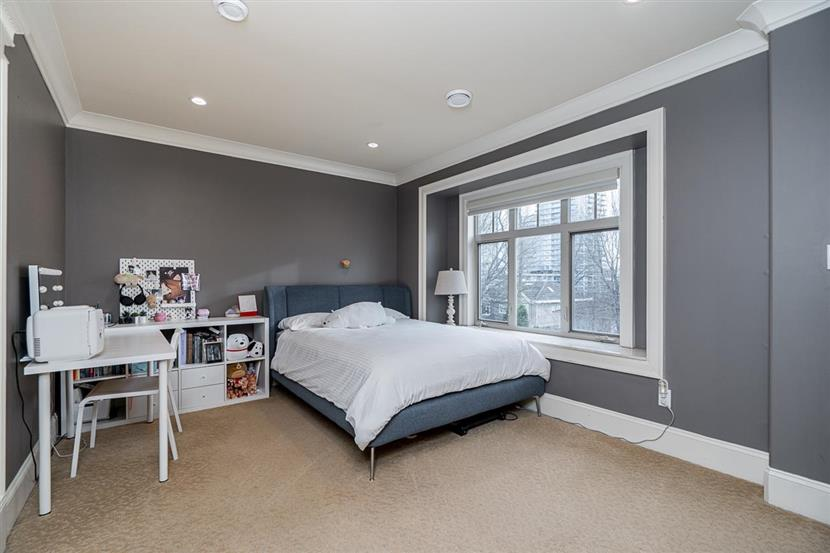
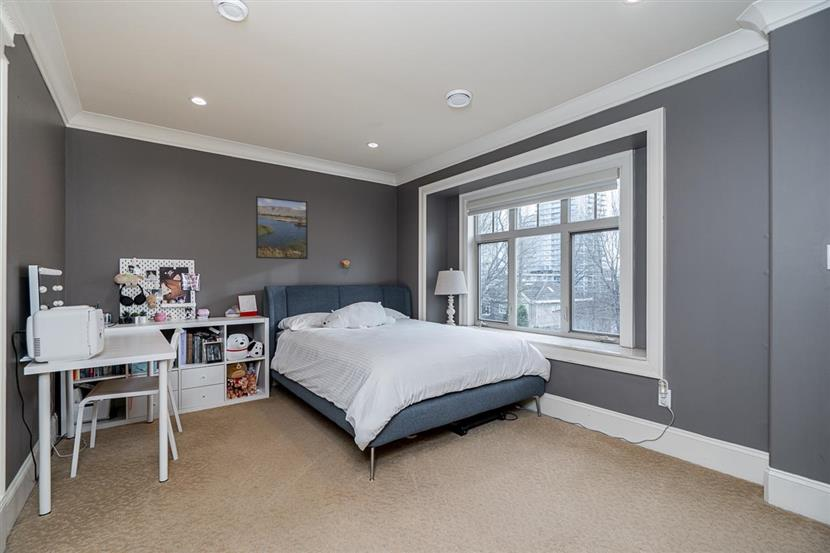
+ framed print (282, 228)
